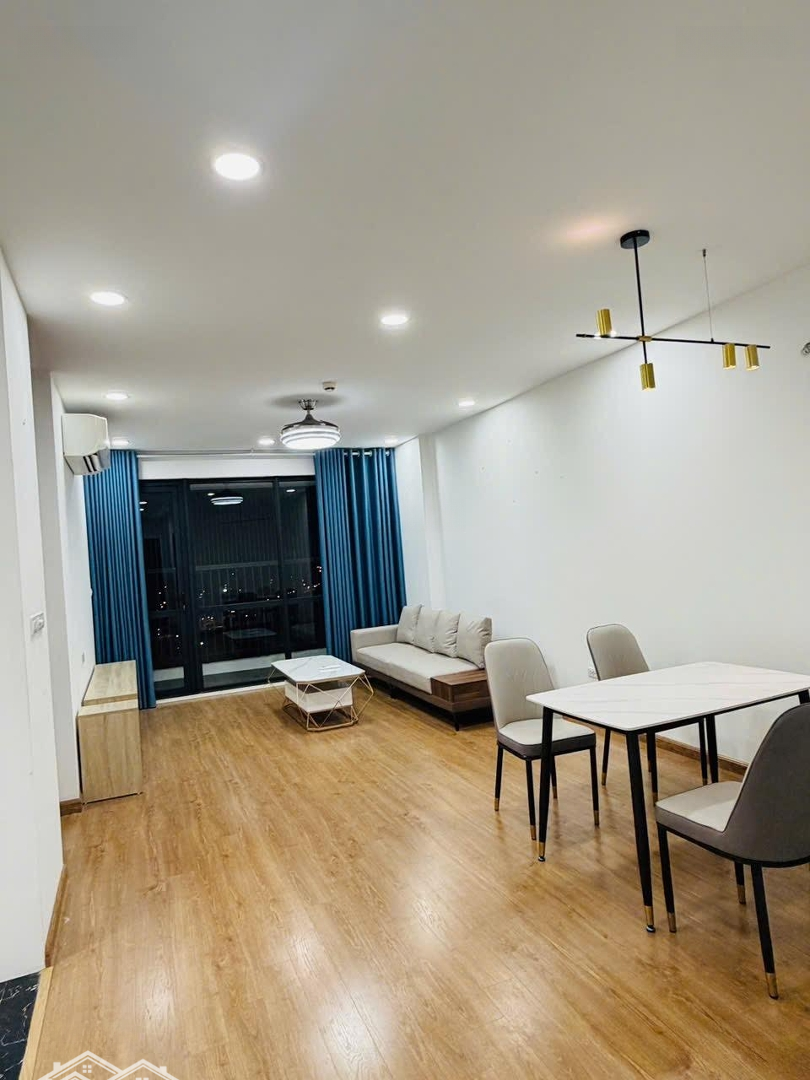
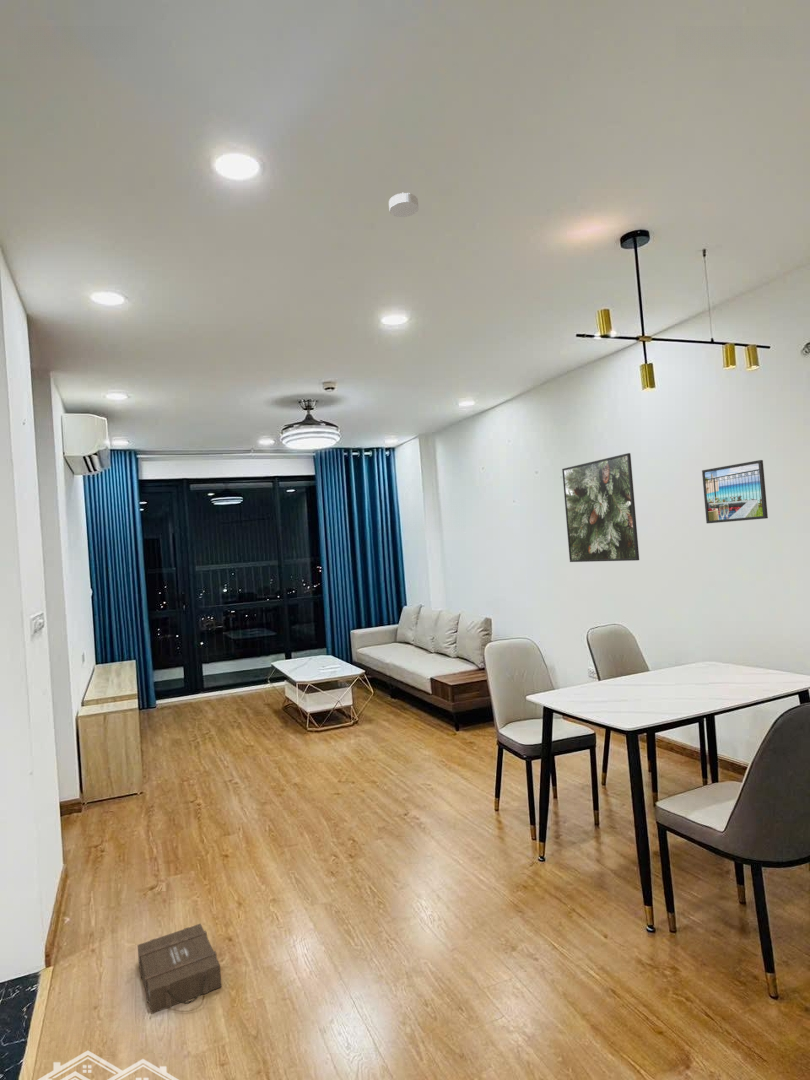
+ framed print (733, 493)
+ smoke detector (403, 202)
+ ammunition box (178, 965)
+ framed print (598, 511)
